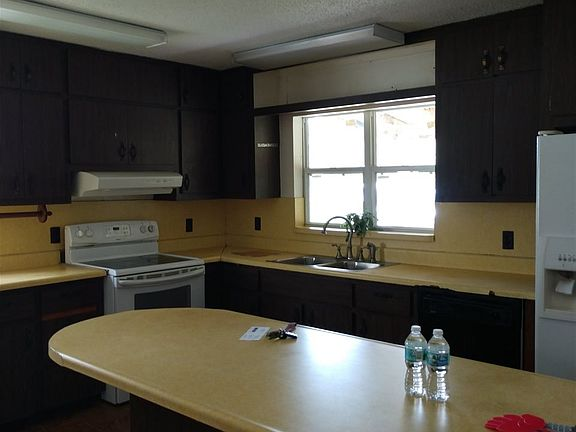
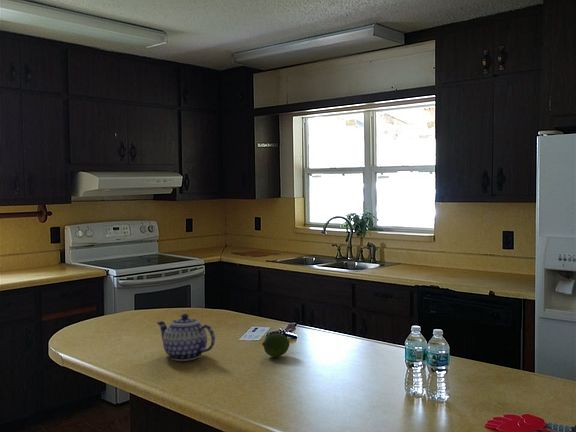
+ teapot (185, 335)
+ fruit (276, 345)
